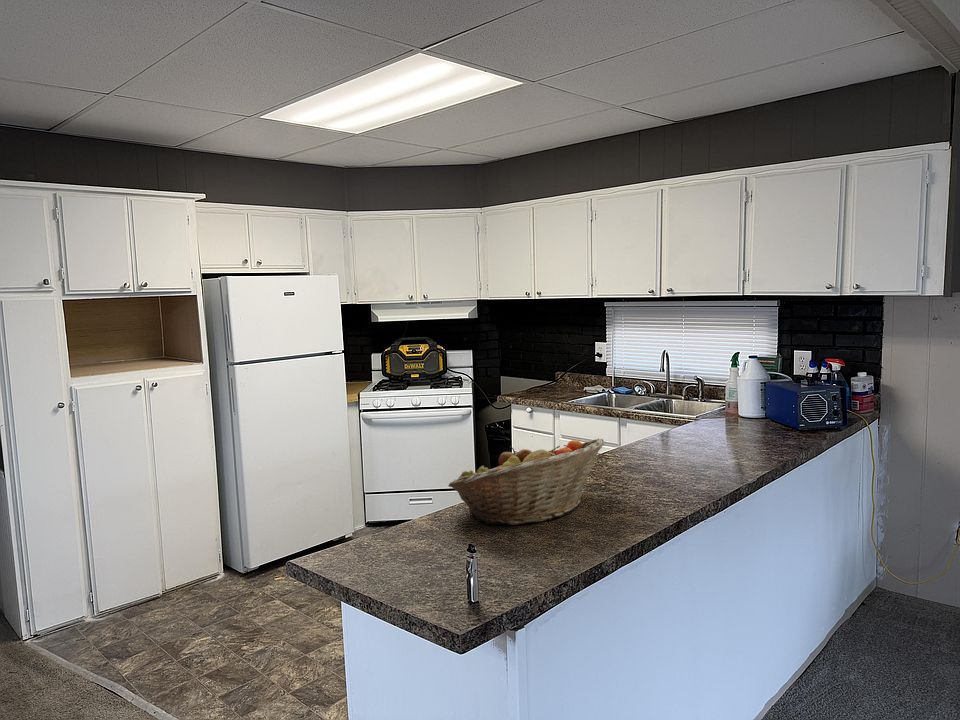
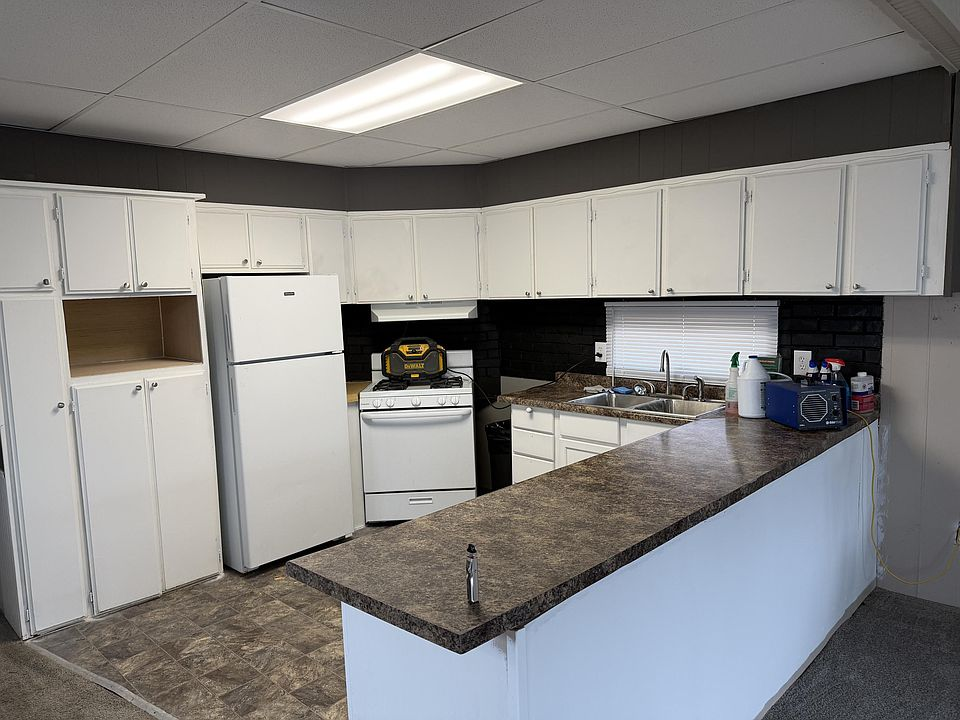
- fruit basket (529, 474)
